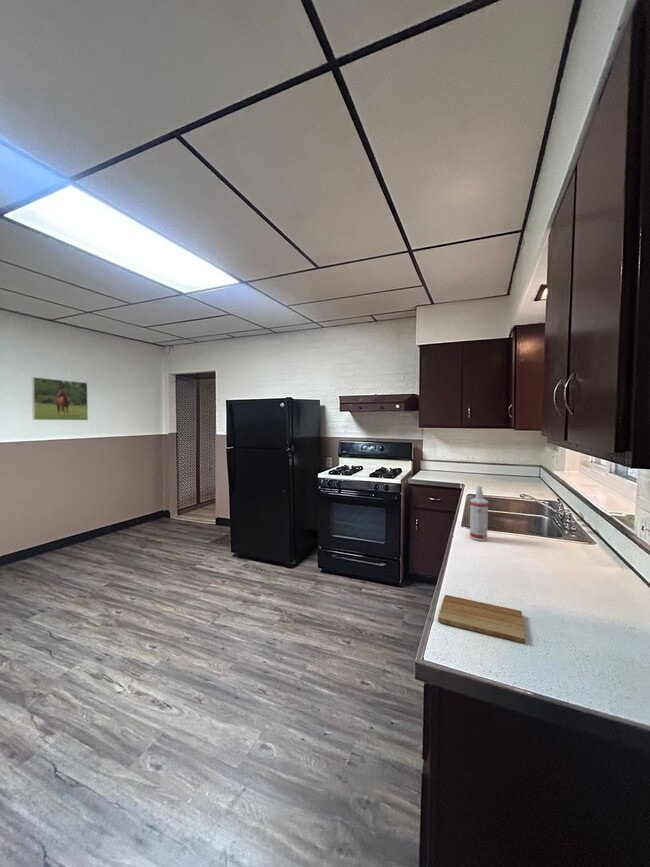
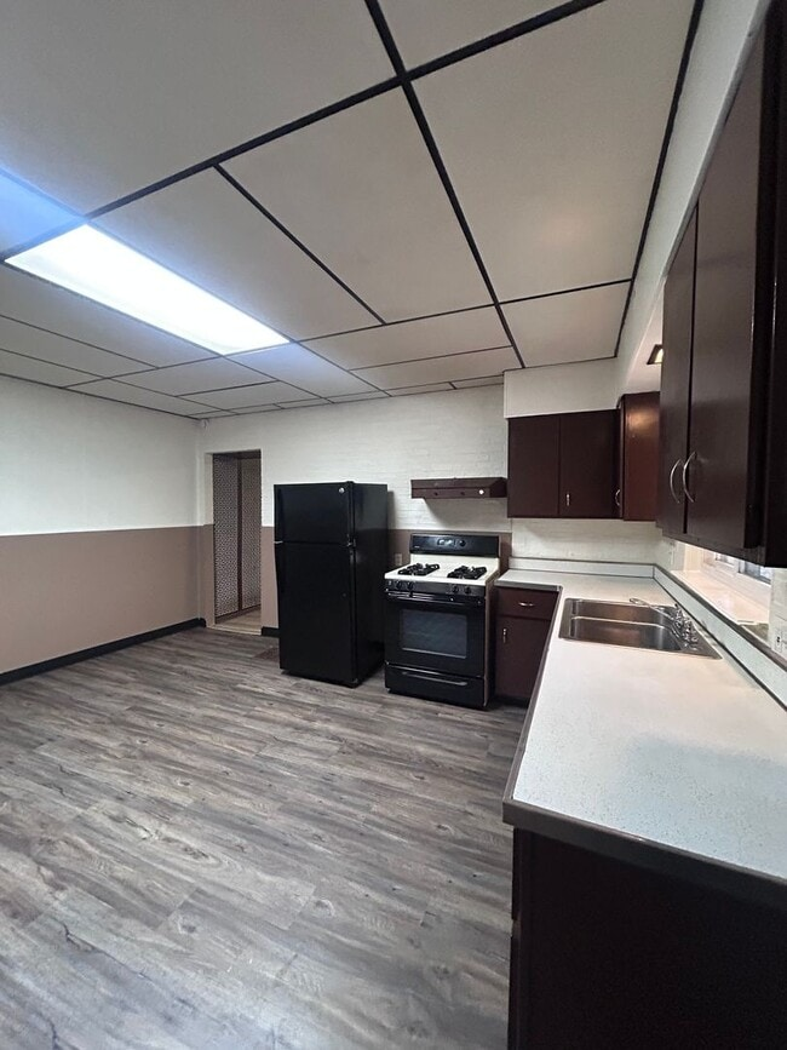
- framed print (61, 400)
- spray bottle (479, 512)
- cutting board (480, 616)
